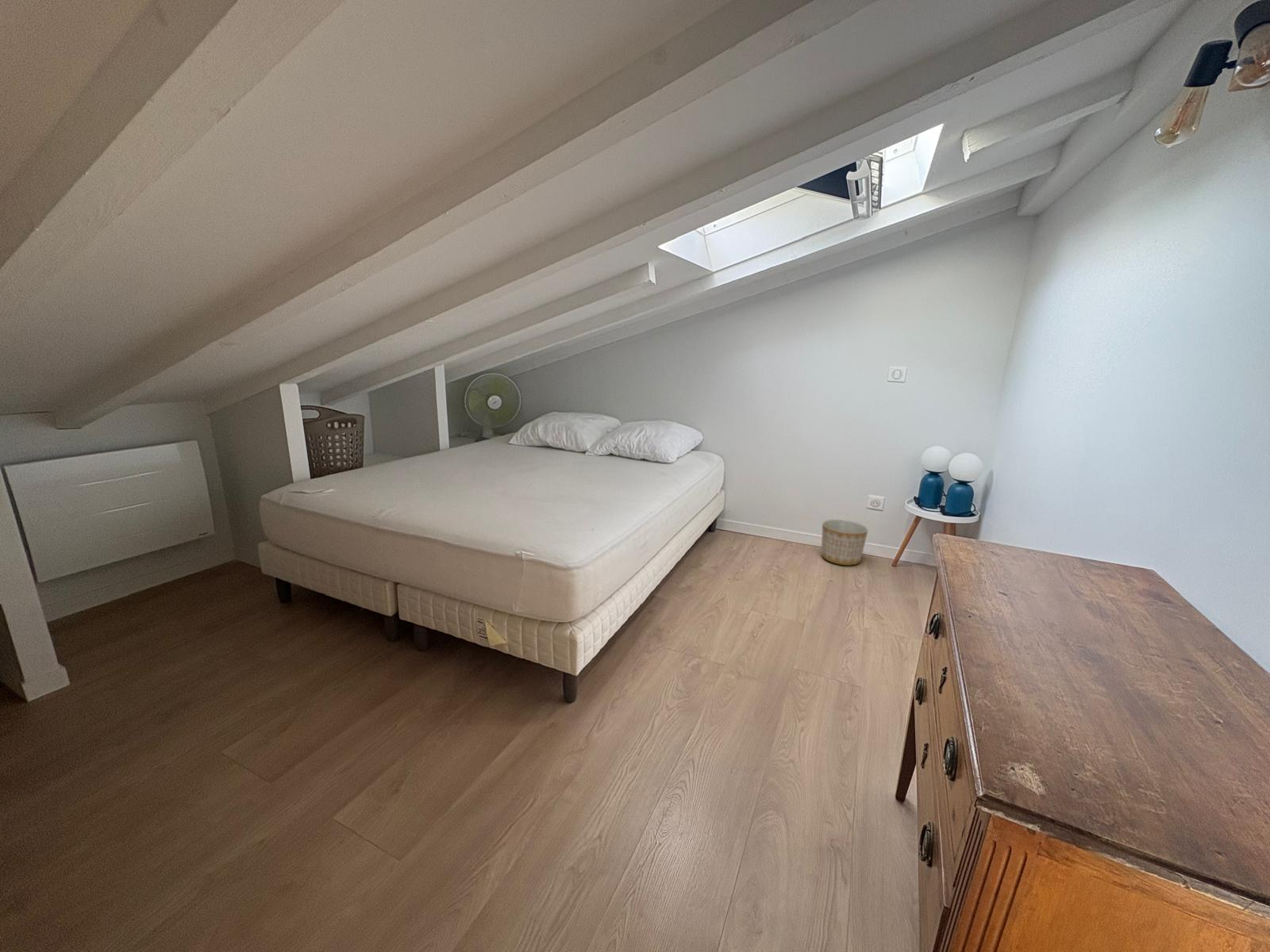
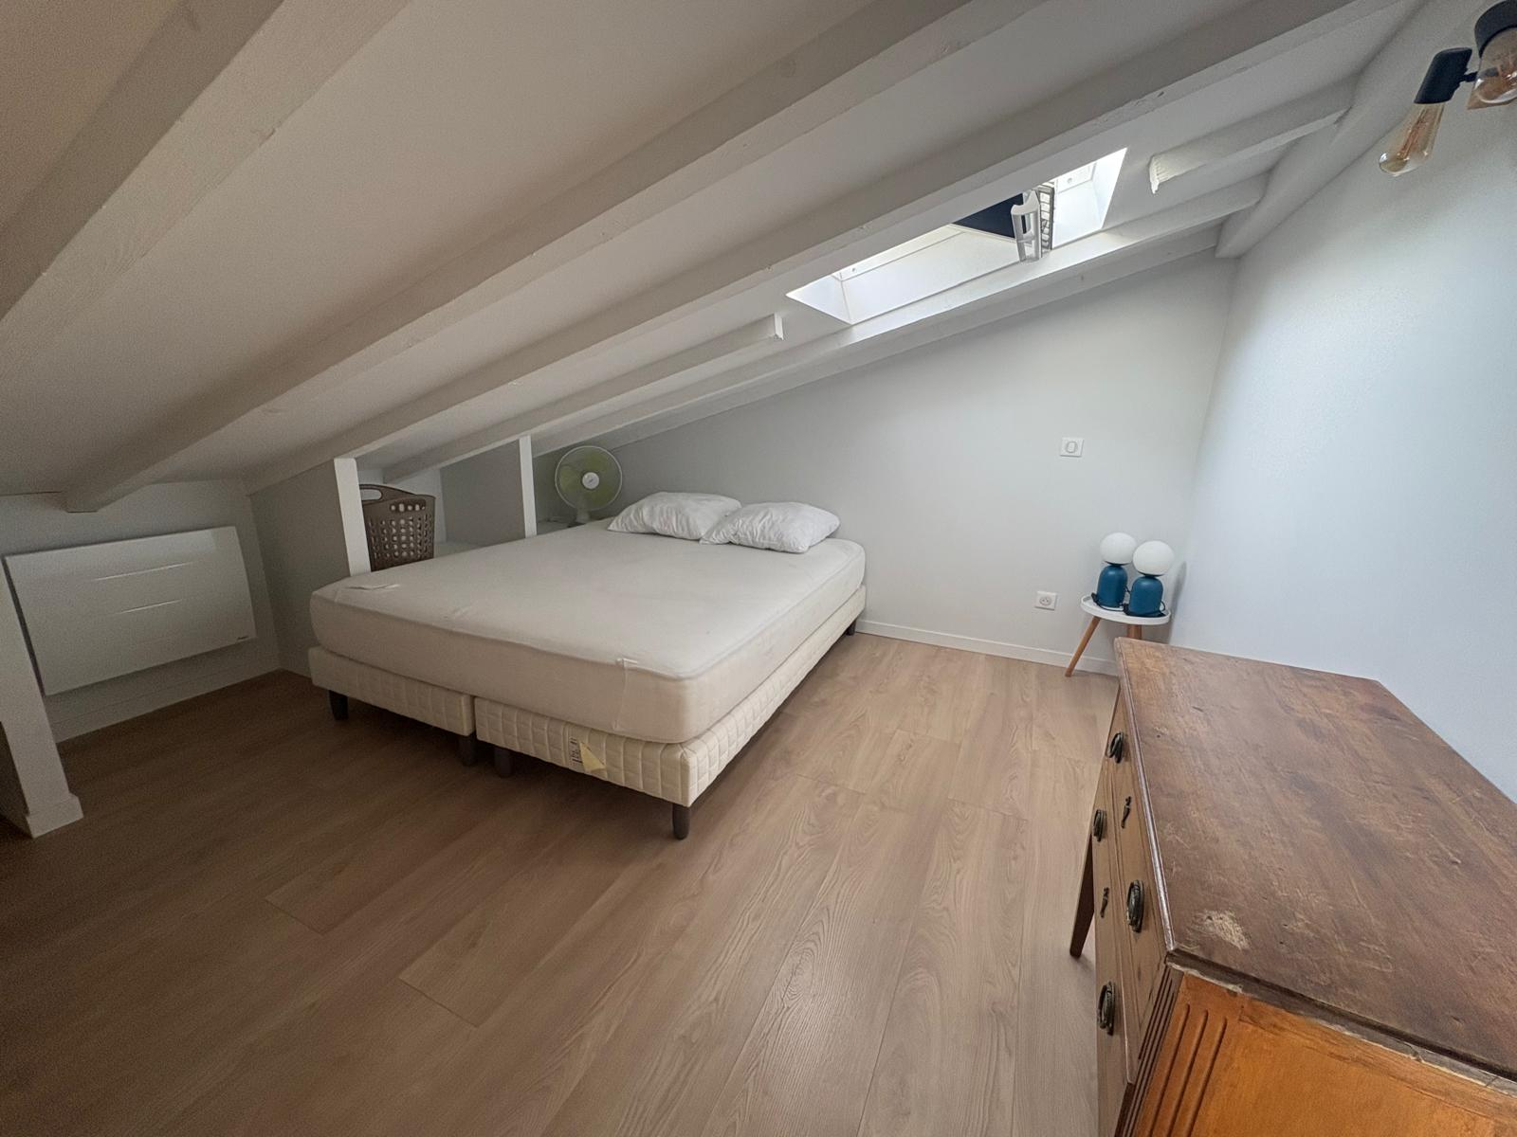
- planter (842, 543)
